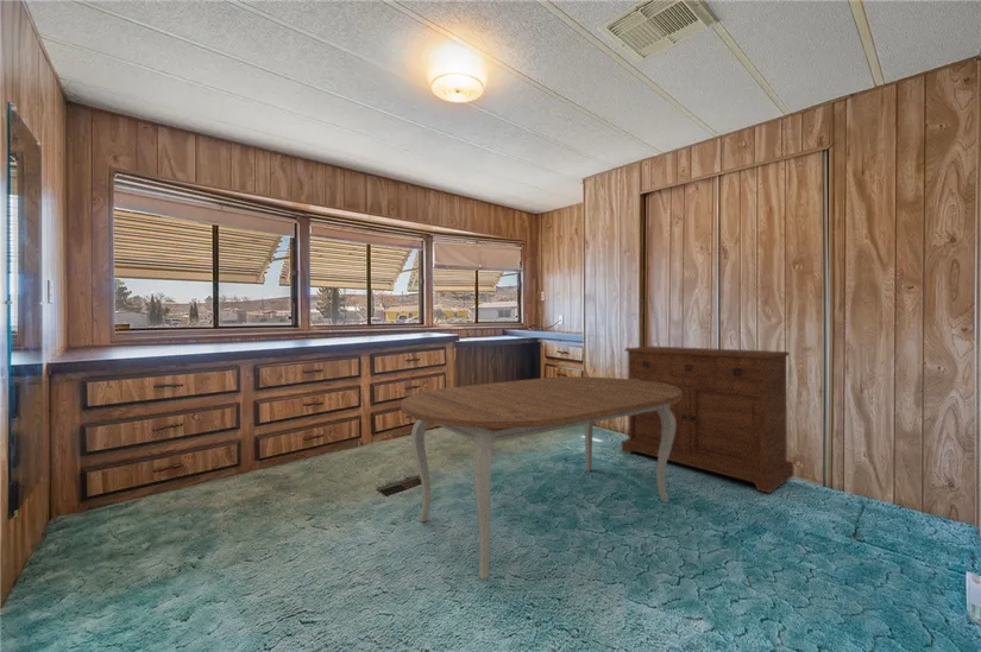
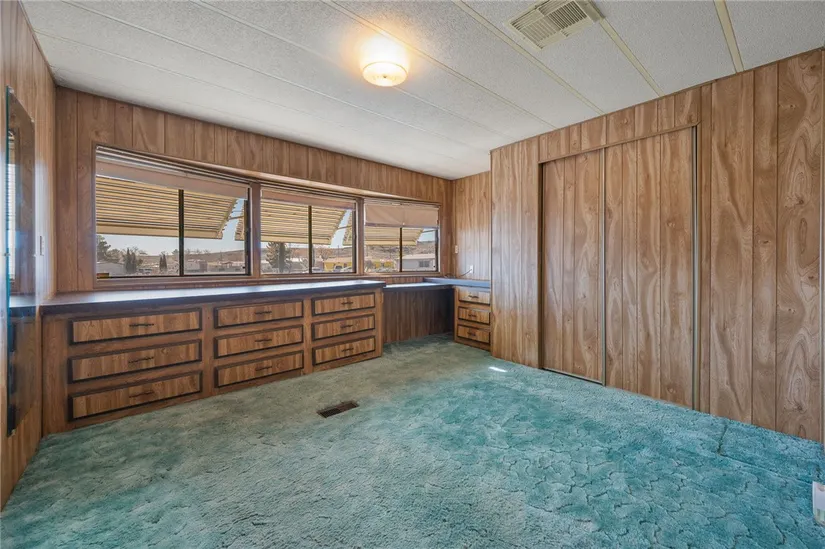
- dining table (546, 431)
- sideboard (699, 406)
